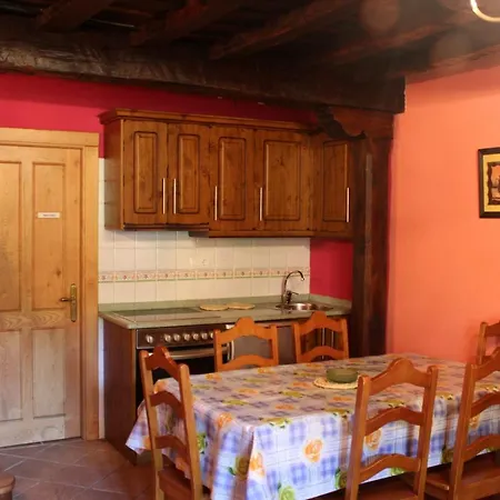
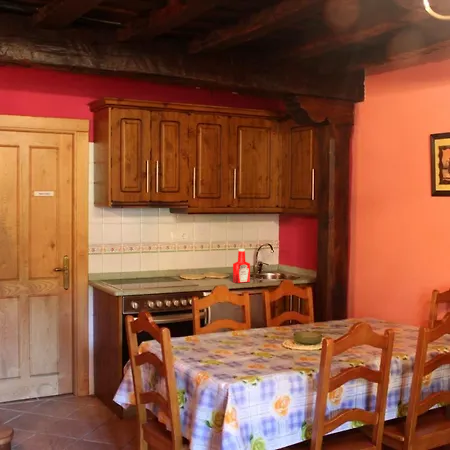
+ soap bottle (241, 265)
